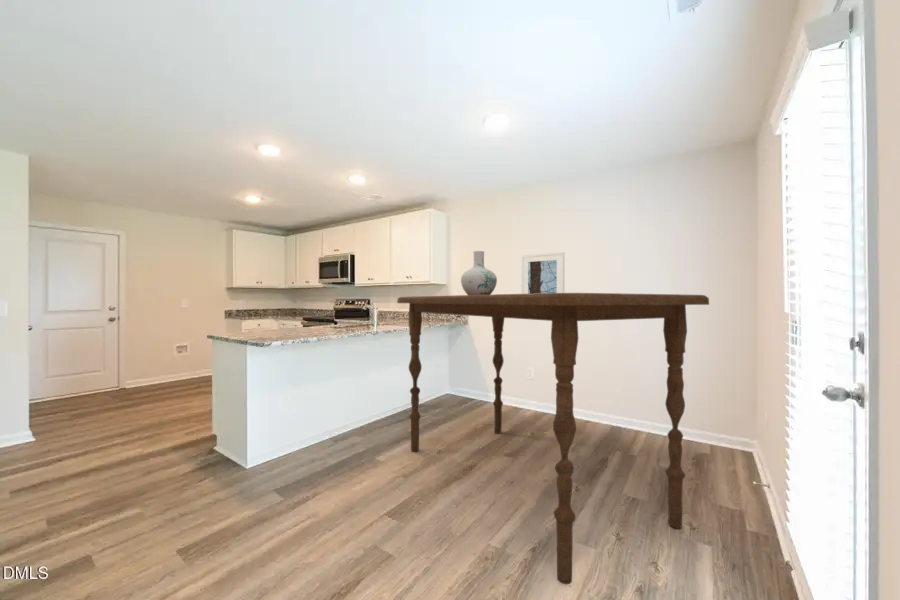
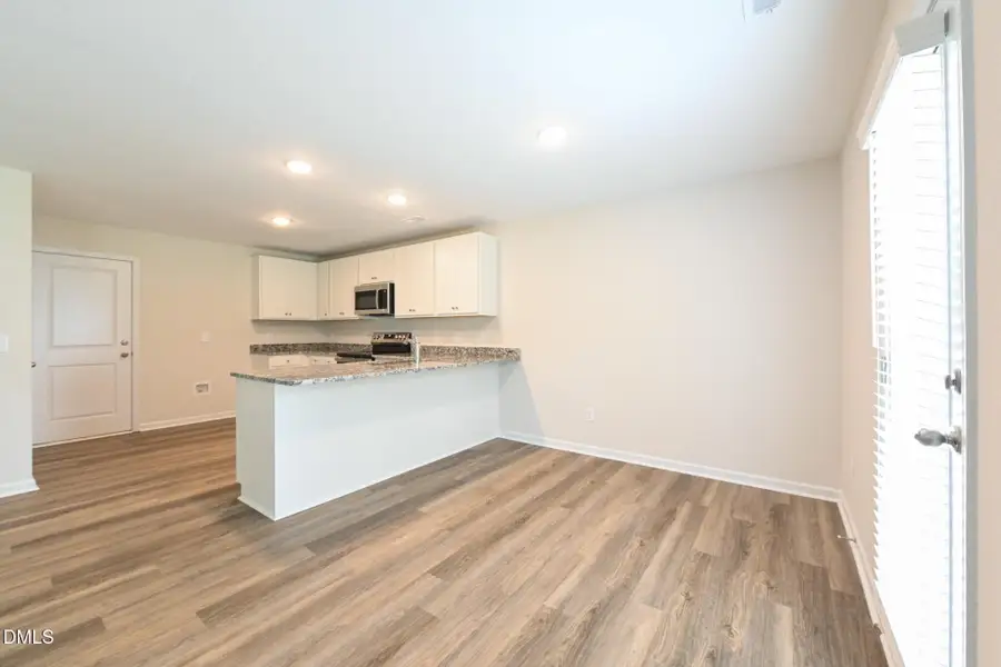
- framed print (542, 285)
- dining table (501, 388)
- vase (478, 273)
